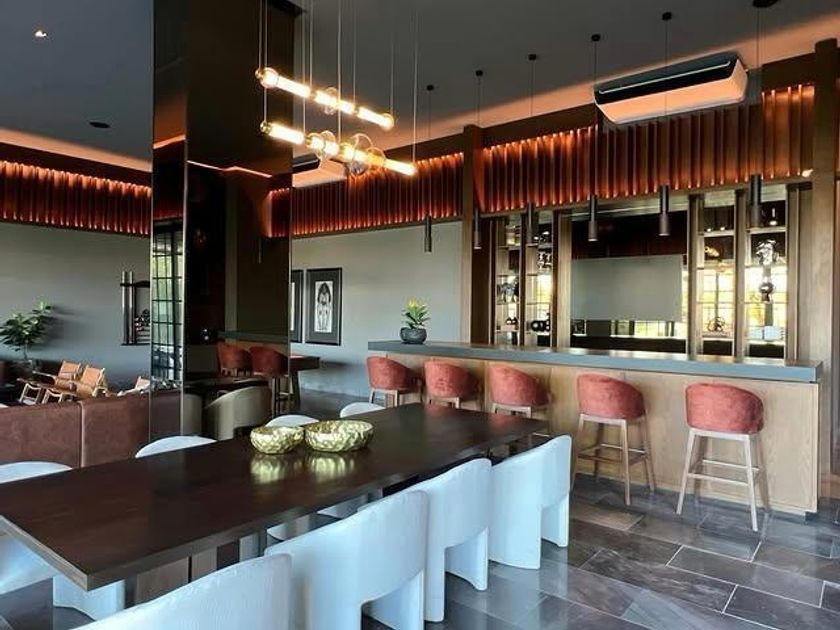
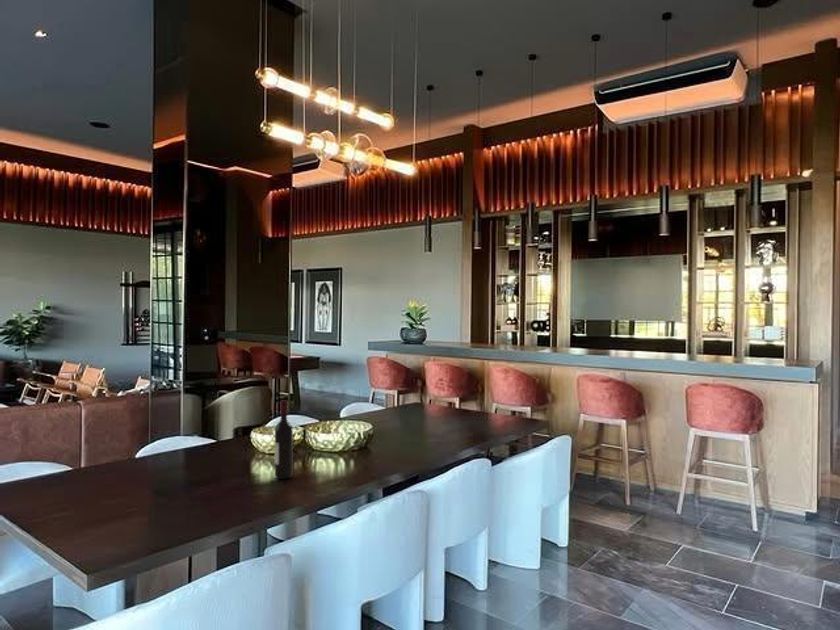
+ wine bottle (283, 438)
